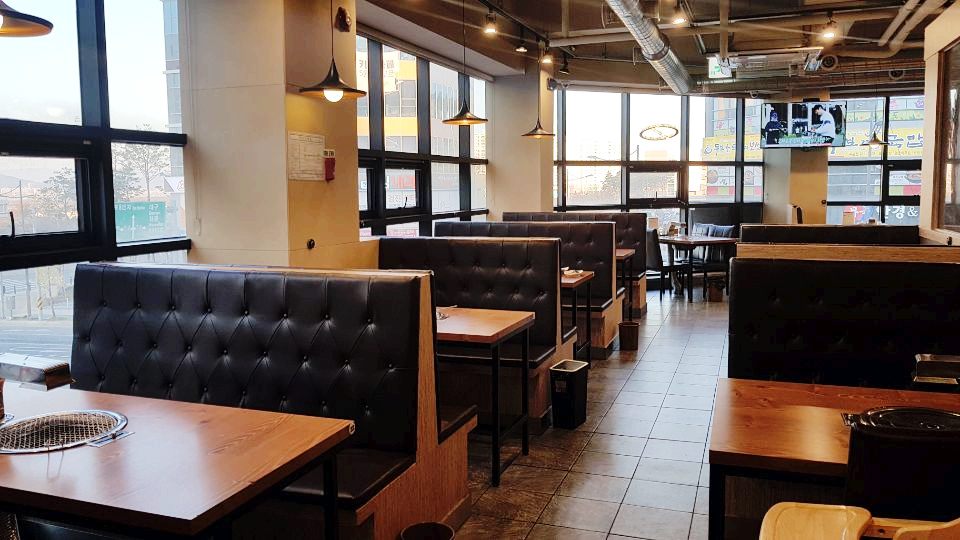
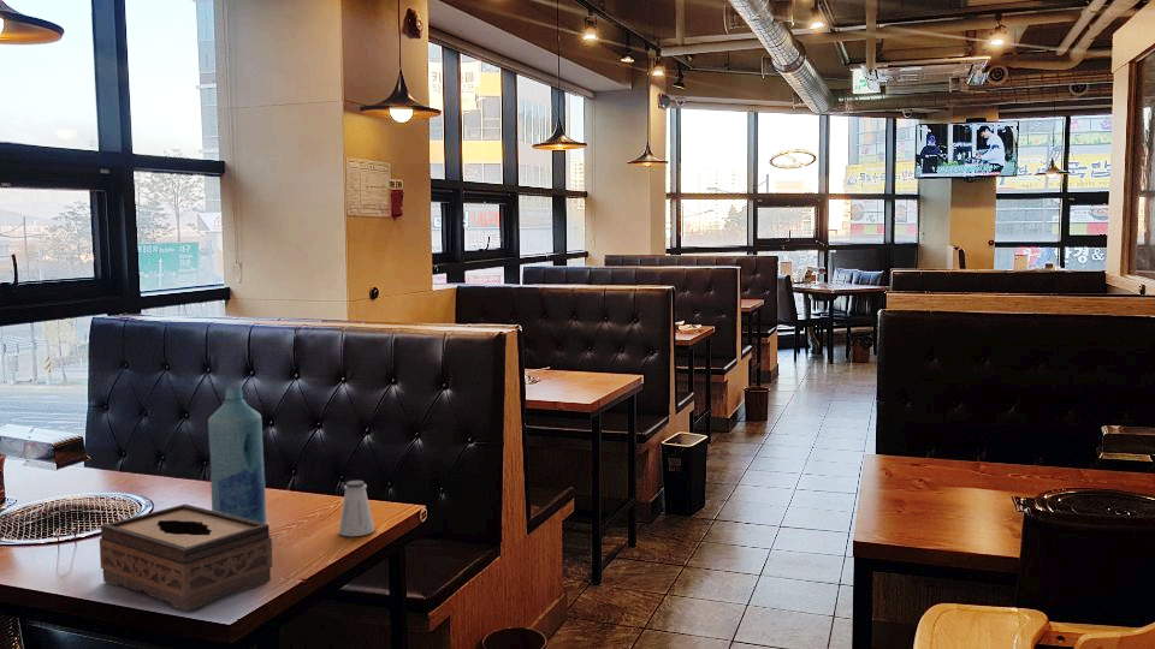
+ saltshaker (355, 506)
+ bottle (237, 460)
+ tissue box (185, 553)
